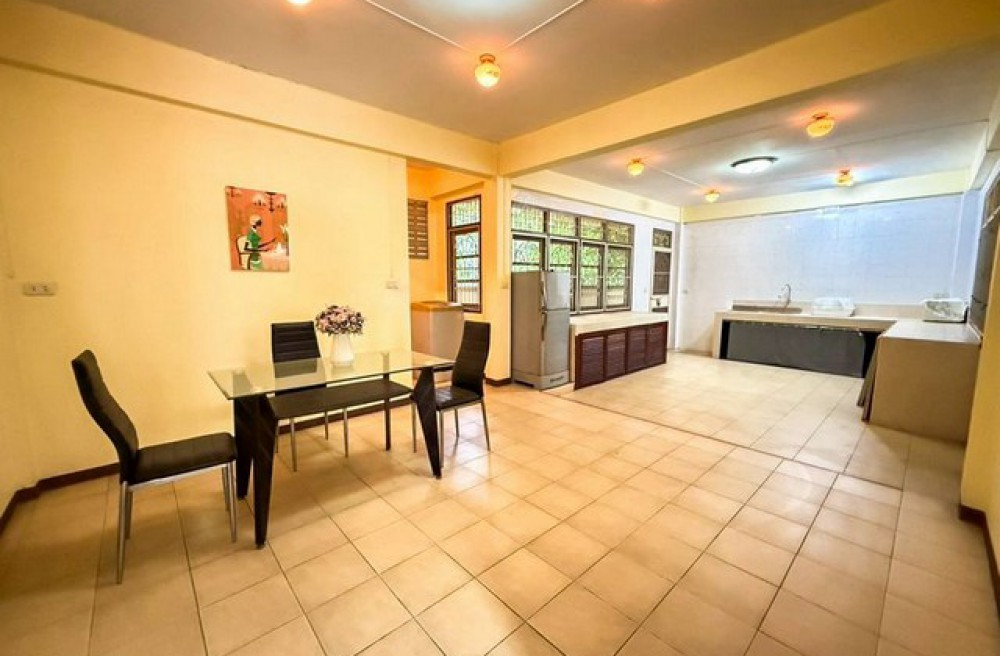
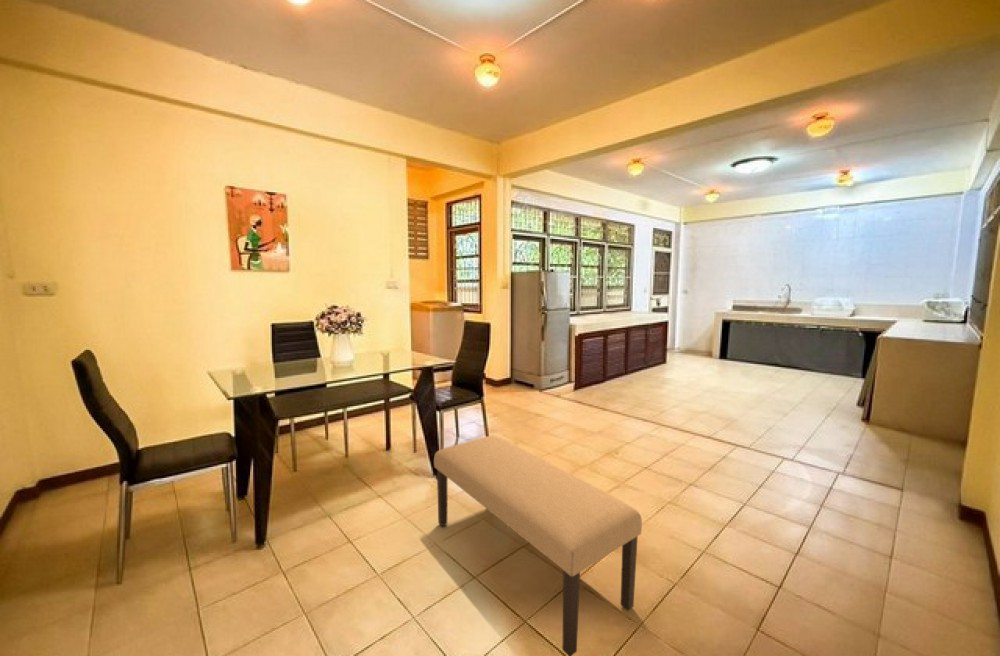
+ bench (521, 515)
